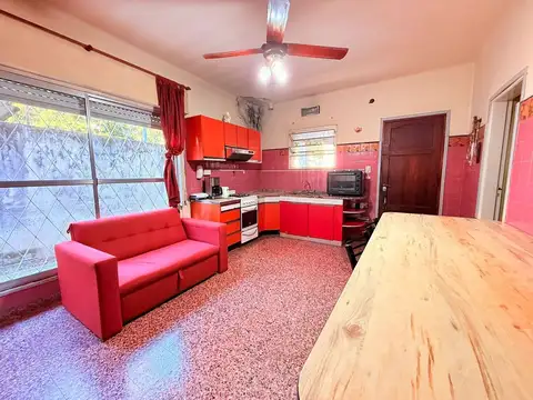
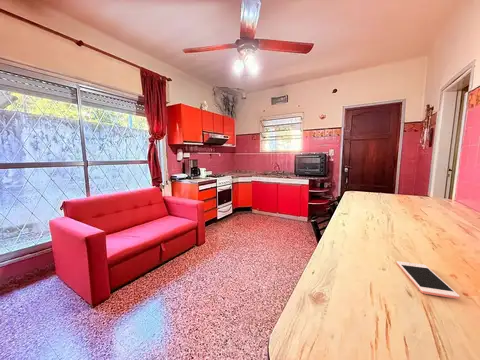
+ cell phone (423, 277)
